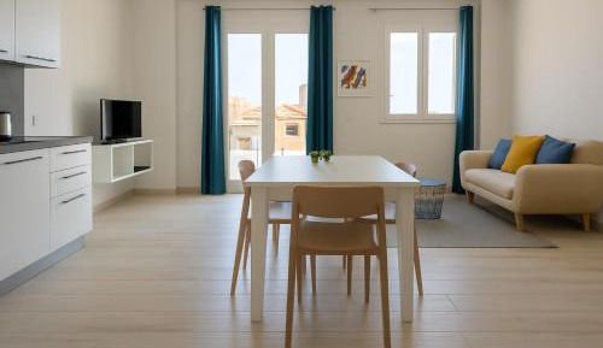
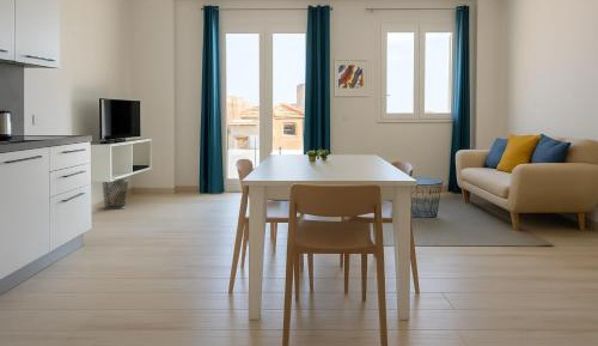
+ waste bin (115, 194)
